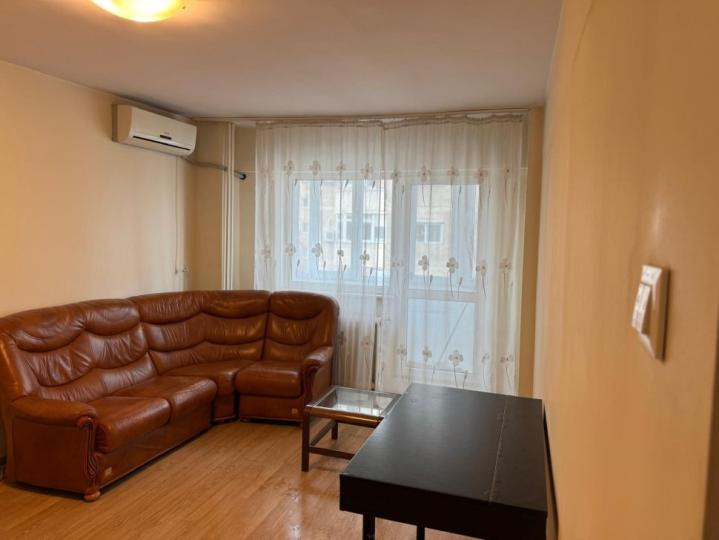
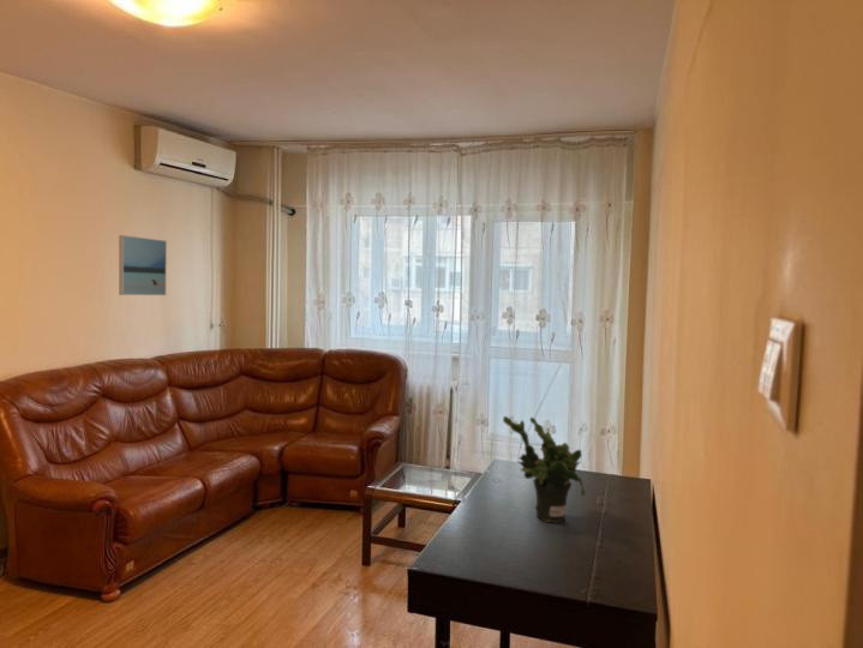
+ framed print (143, 266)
+ potted plant (541, 470)
